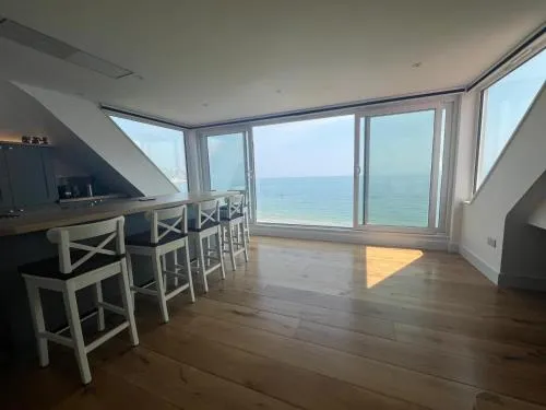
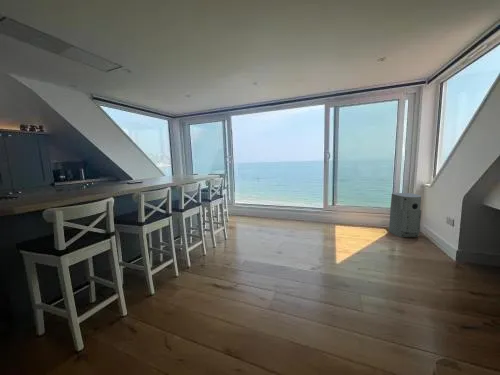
+ air purifier (405, 214)
